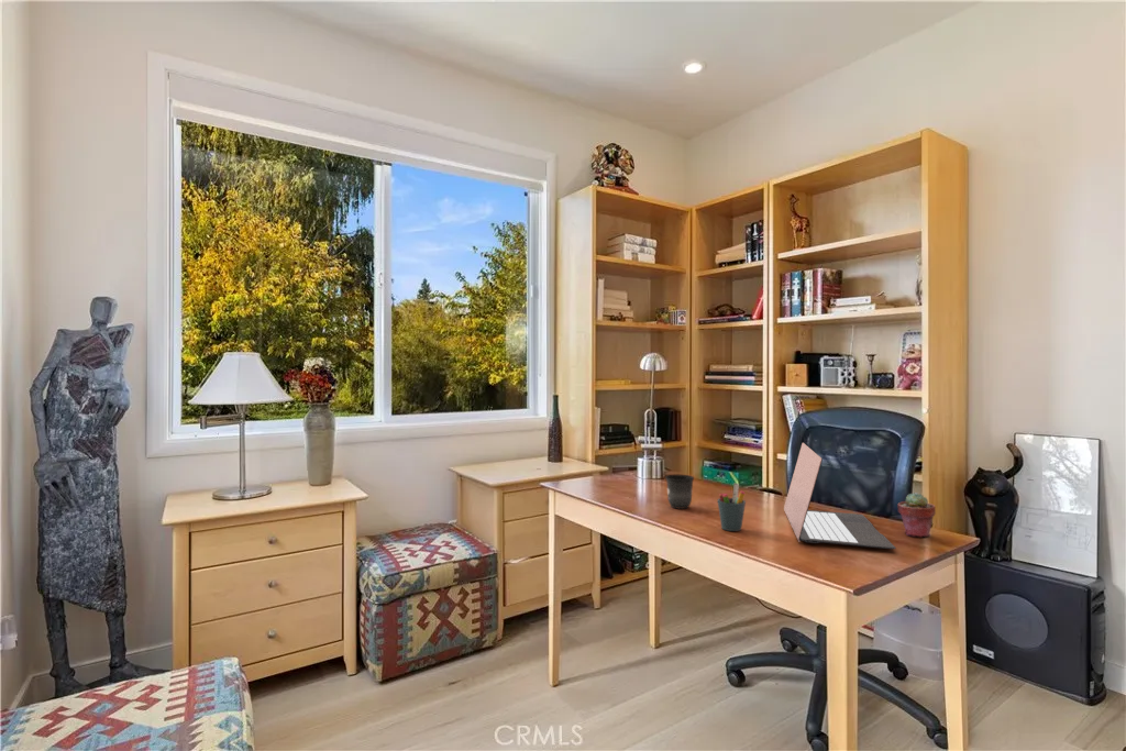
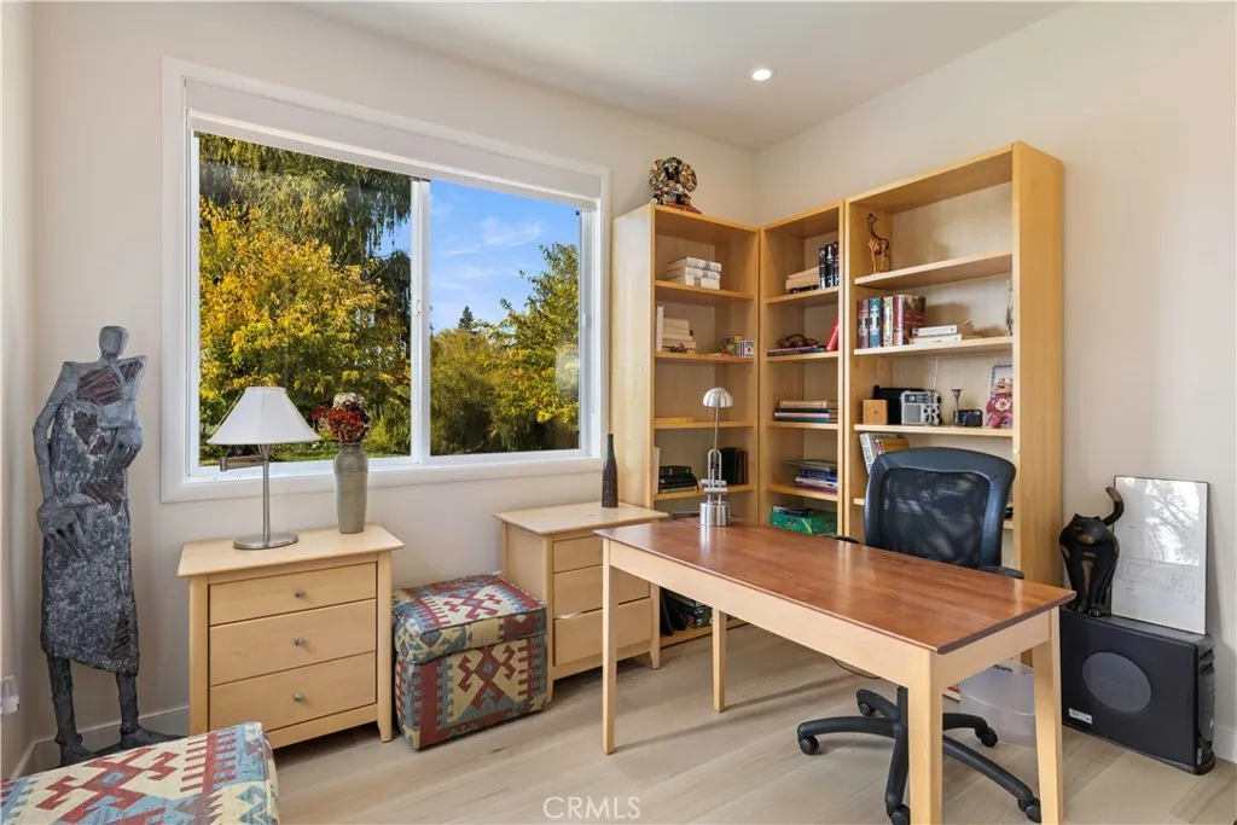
- laptop (815, 483)
- mug (678, 490)
- pen holder (731, 507)
- potted succulent (916, 512)
